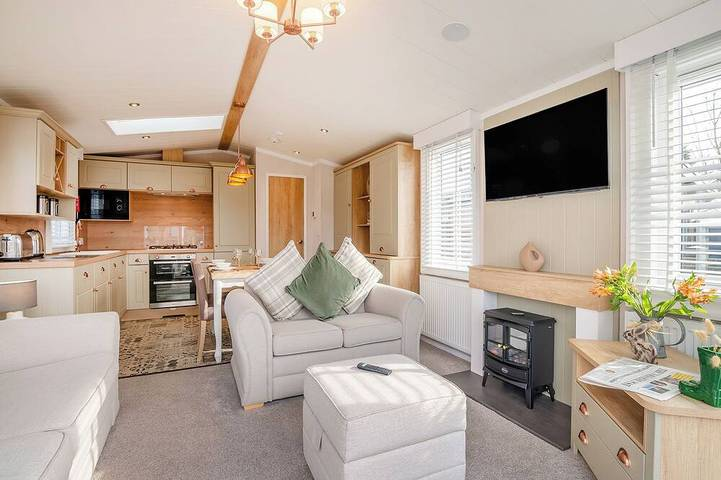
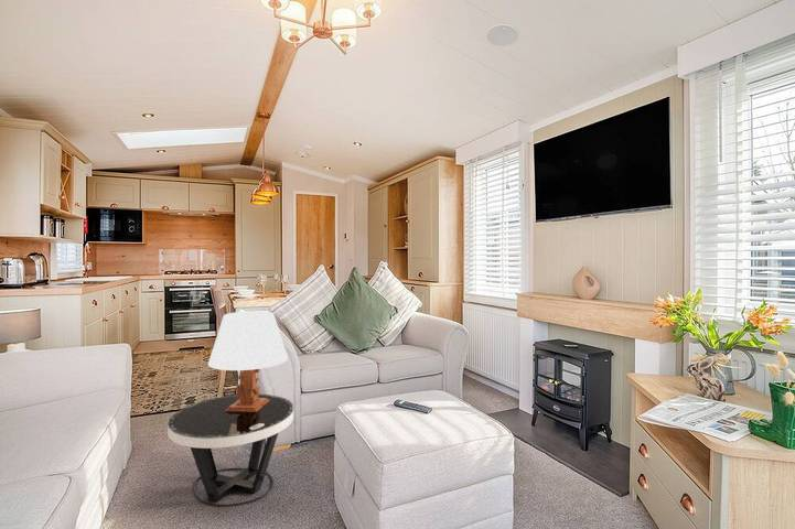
+ side table (234, 445)
+ table lamp (249, 359)
